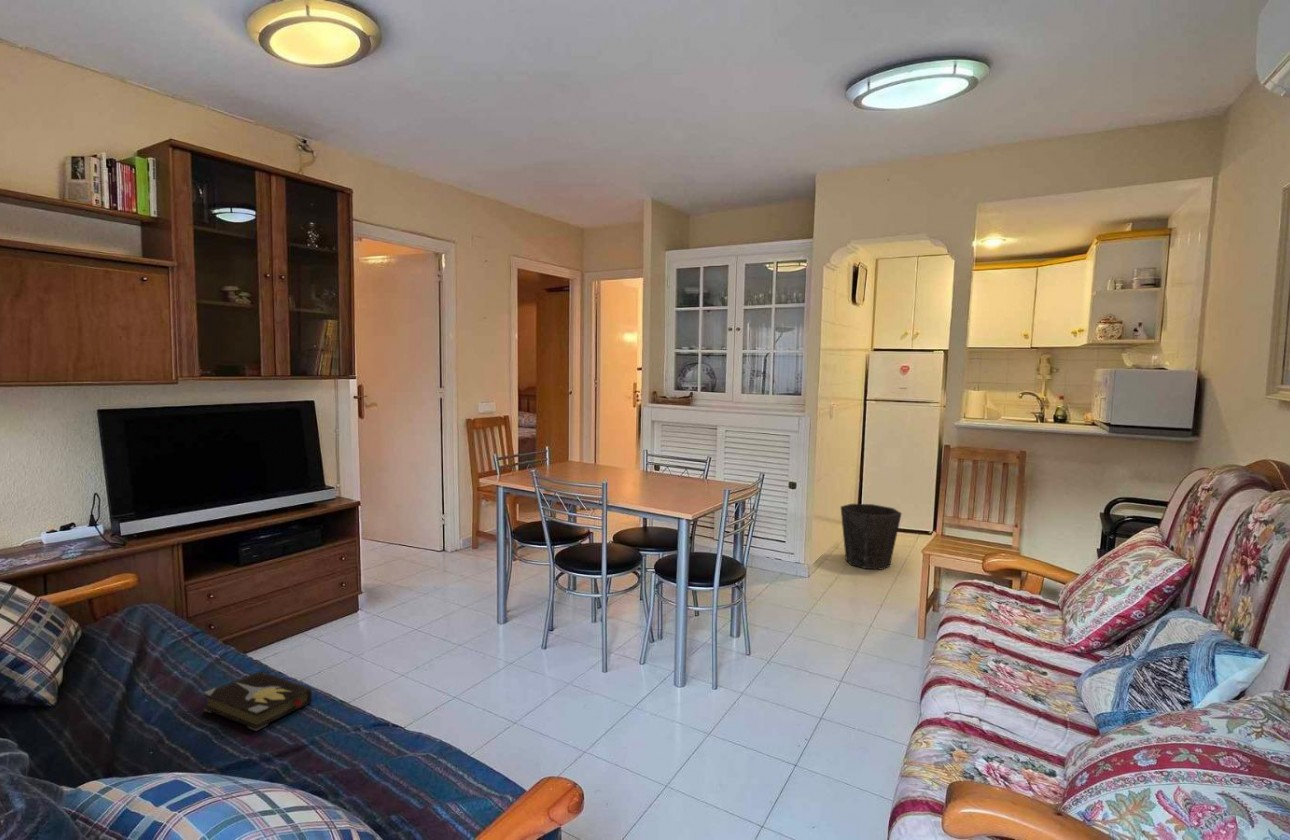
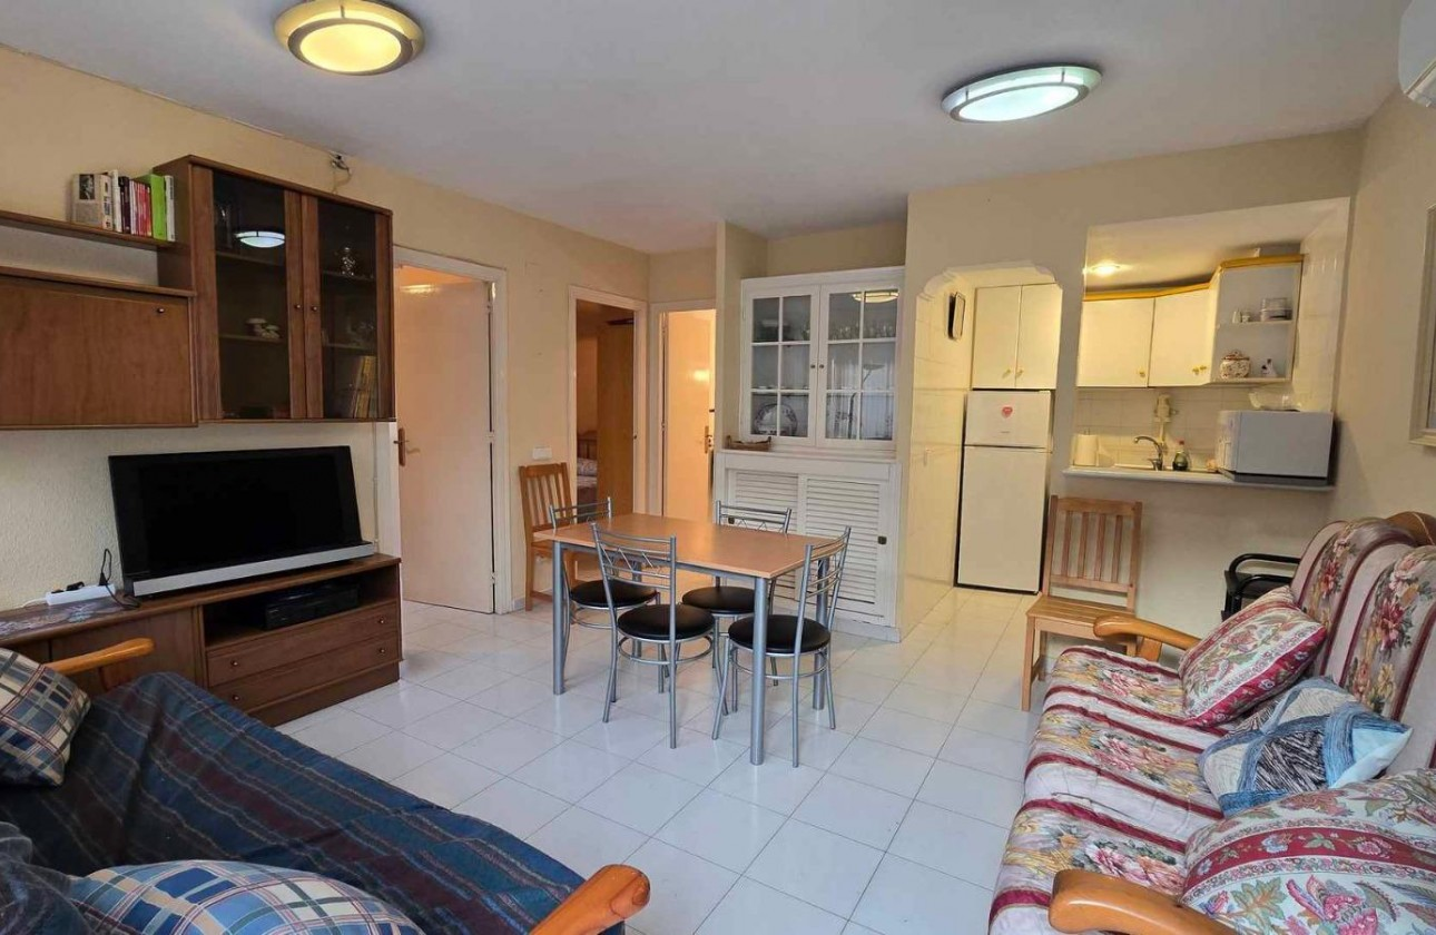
- hardback book (258, 697)
- waste bin (869, 536)
